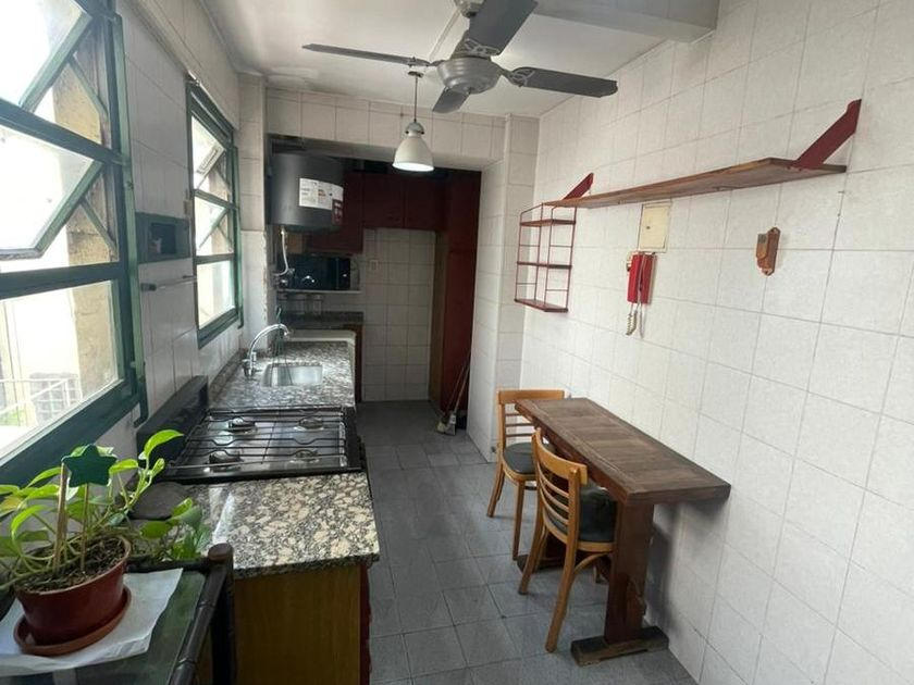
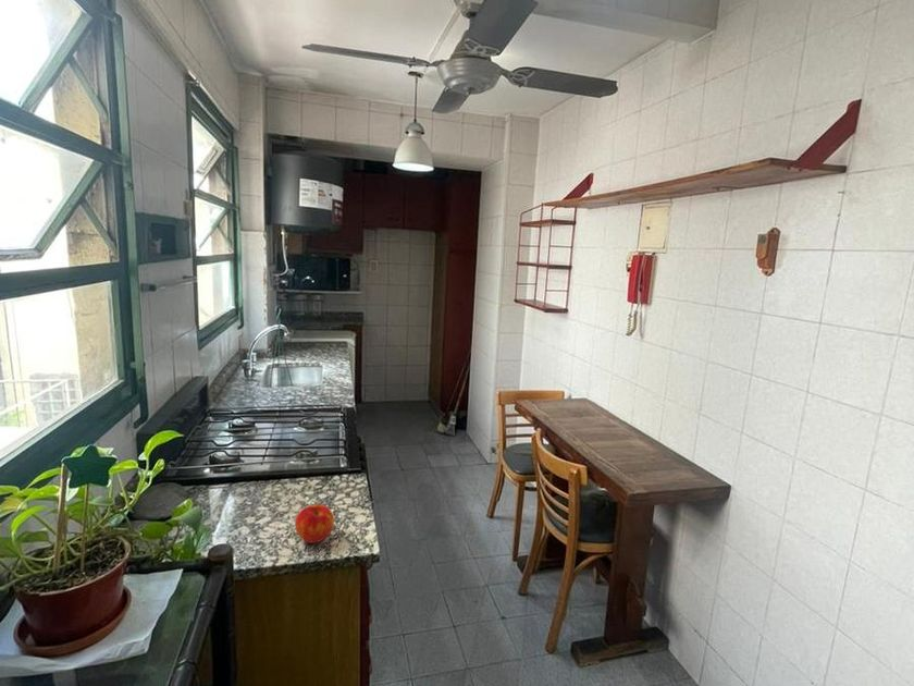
+ apple (314, 524)
